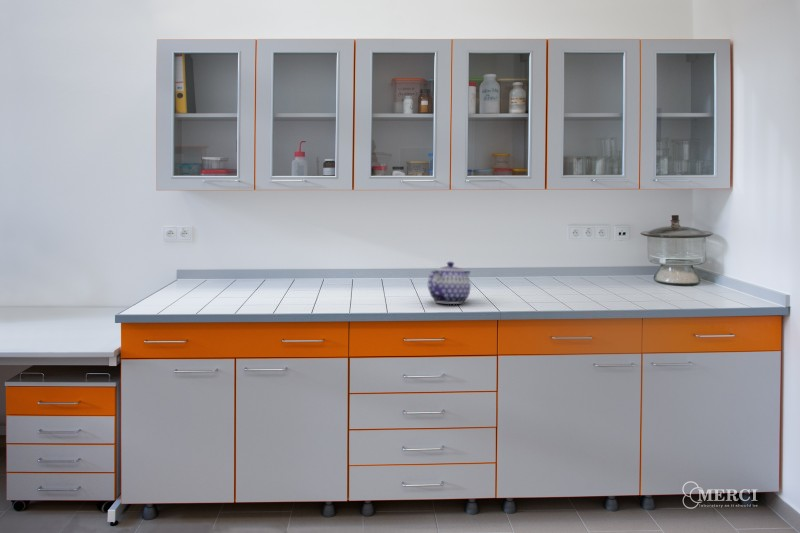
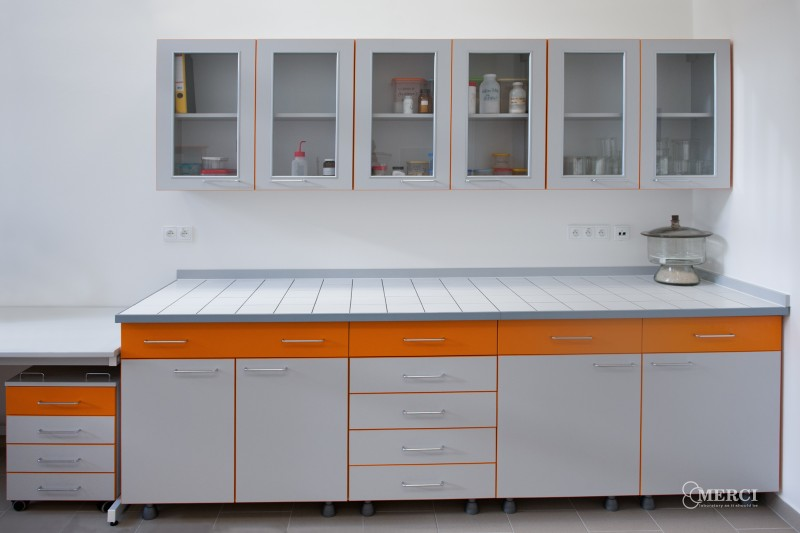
- teapot (449, 282)
